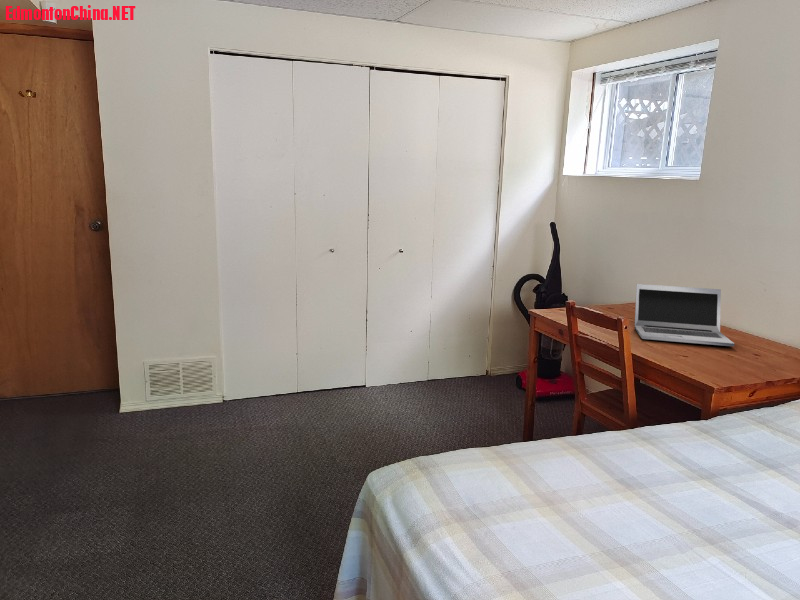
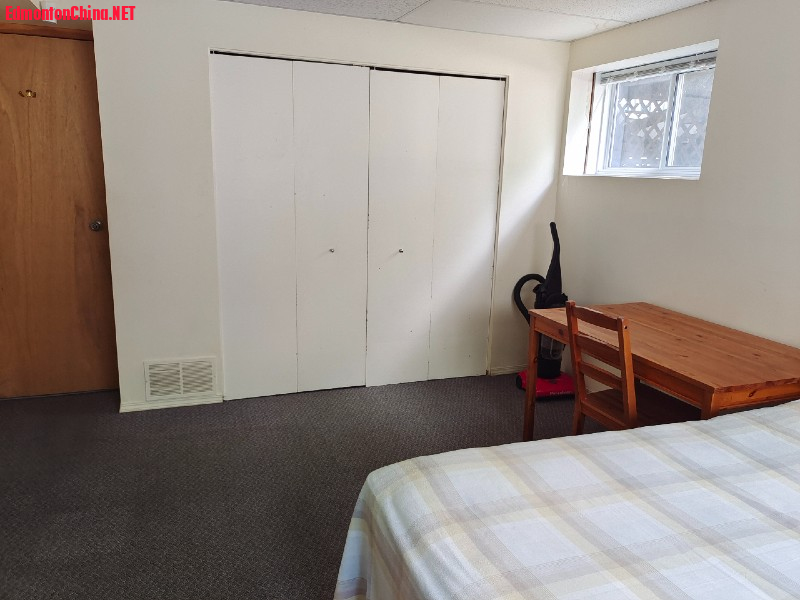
- laptop (682, 313)
